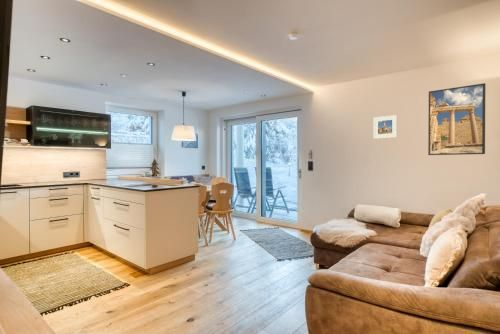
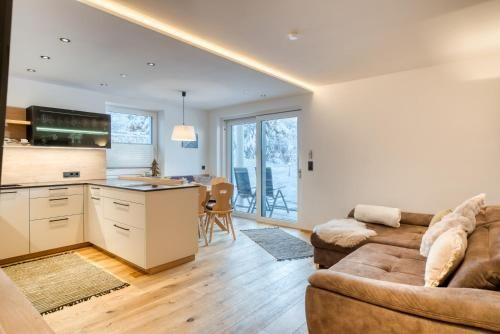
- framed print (455, 121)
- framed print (385, 127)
